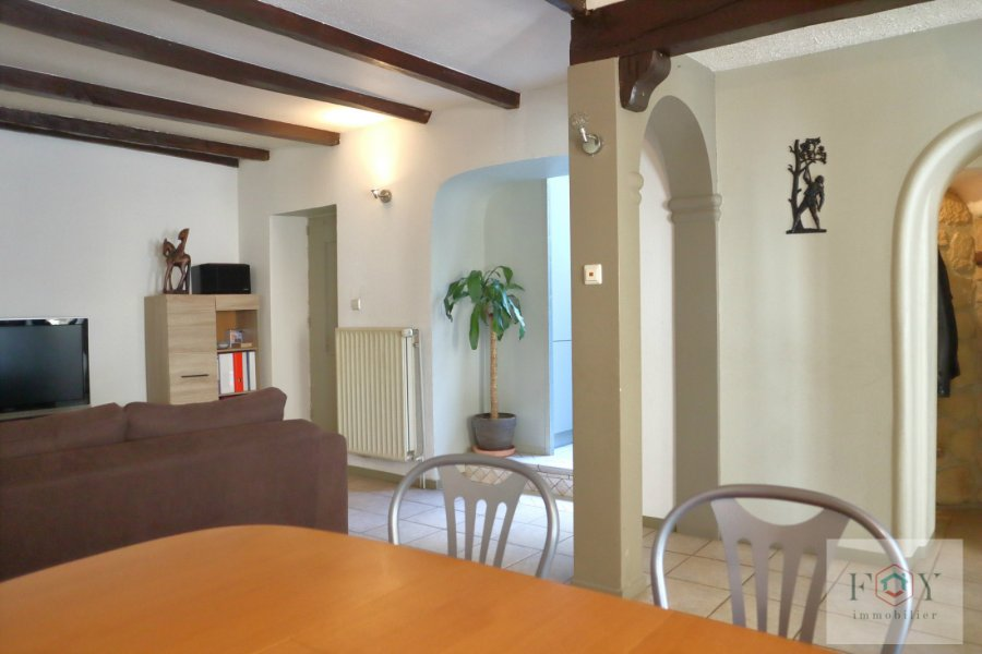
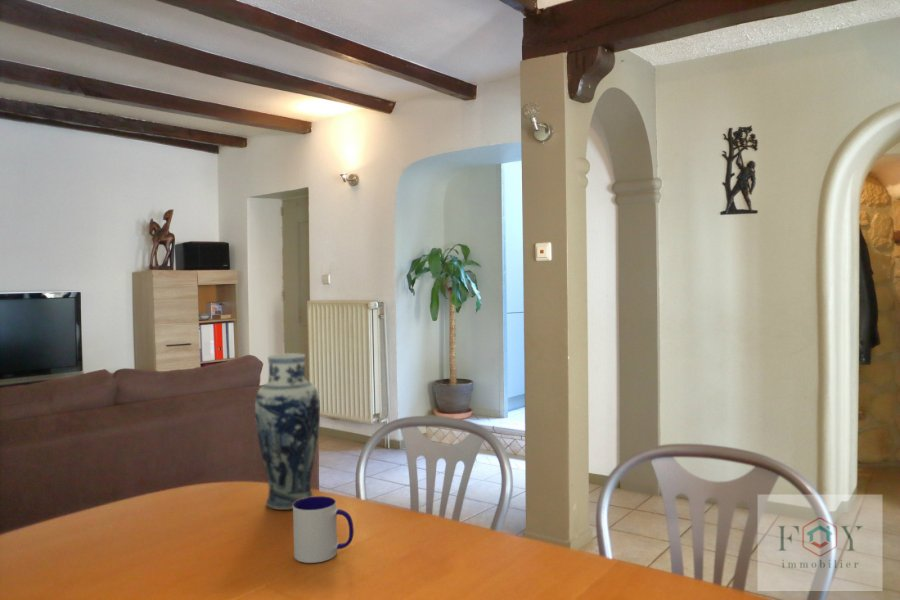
+ vase (288, 429)
+ mug (323, 528)
